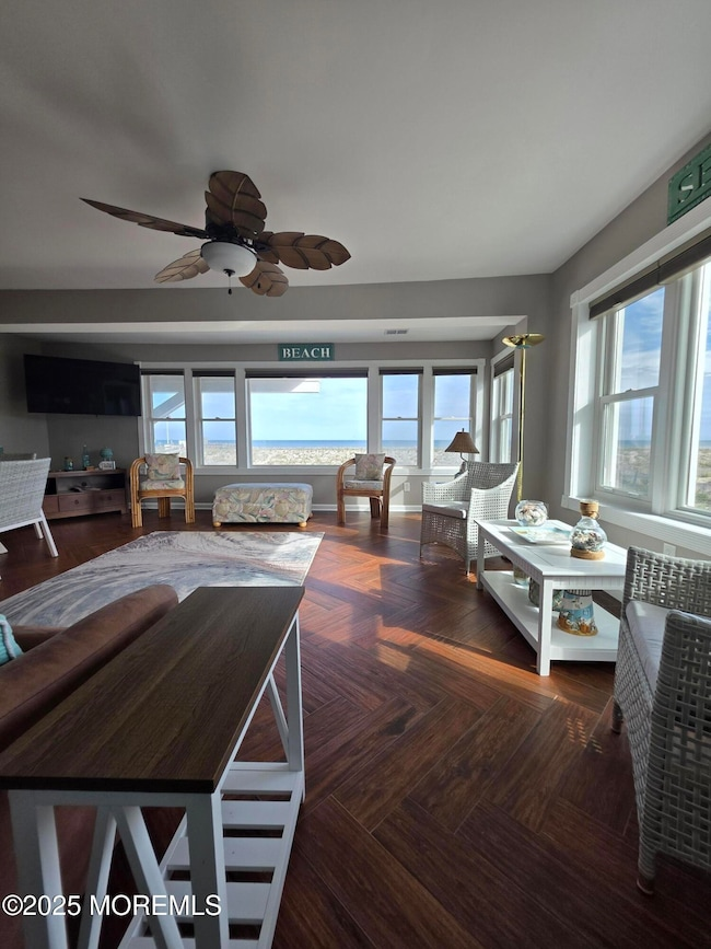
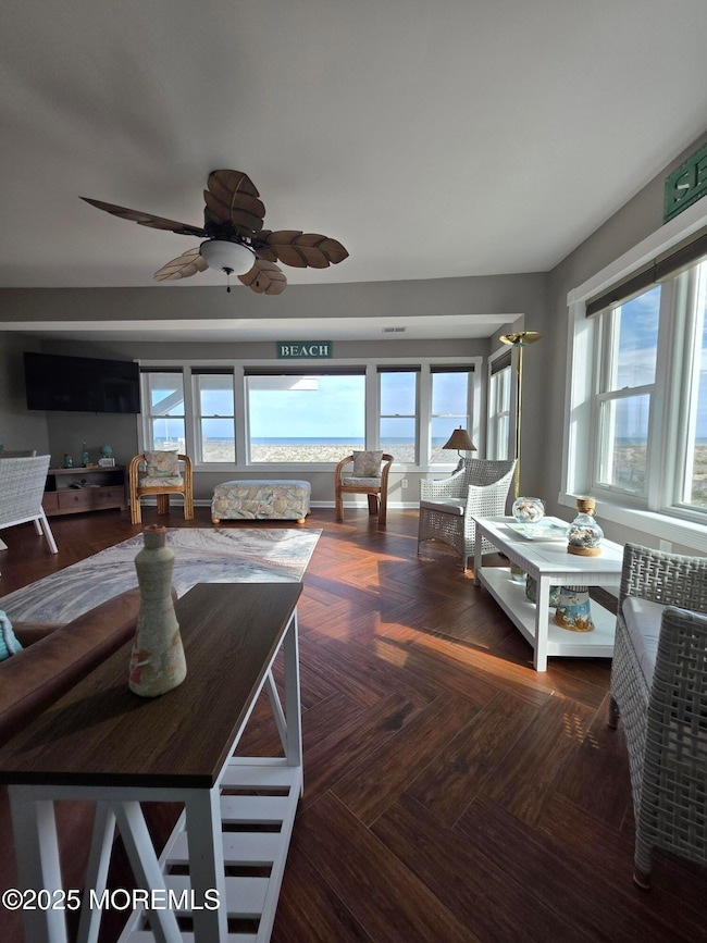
+ bottle (156, 605)
